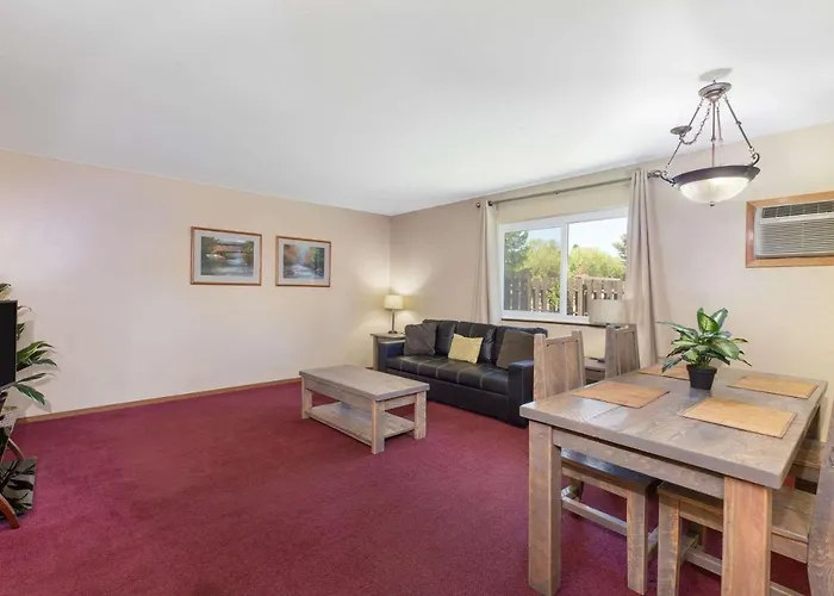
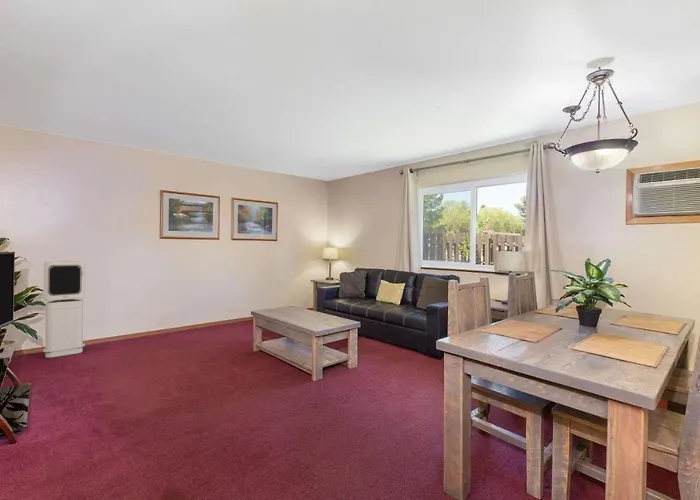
+ air purifier (64, 306)
